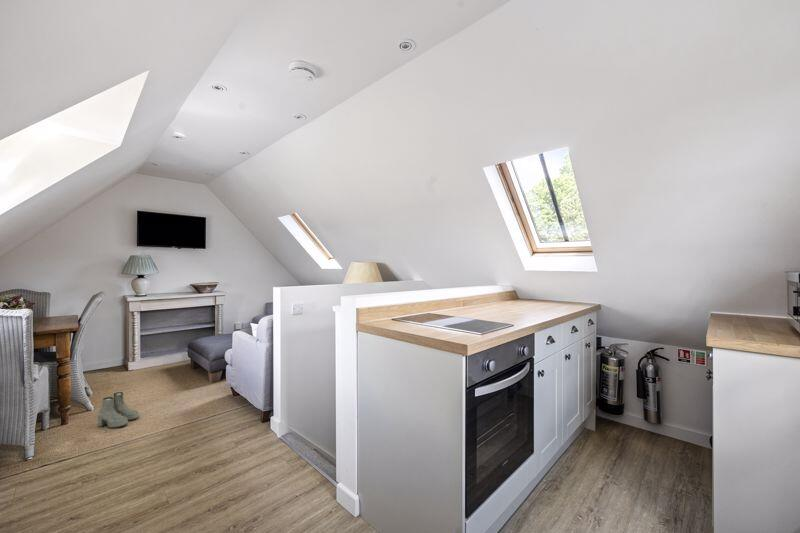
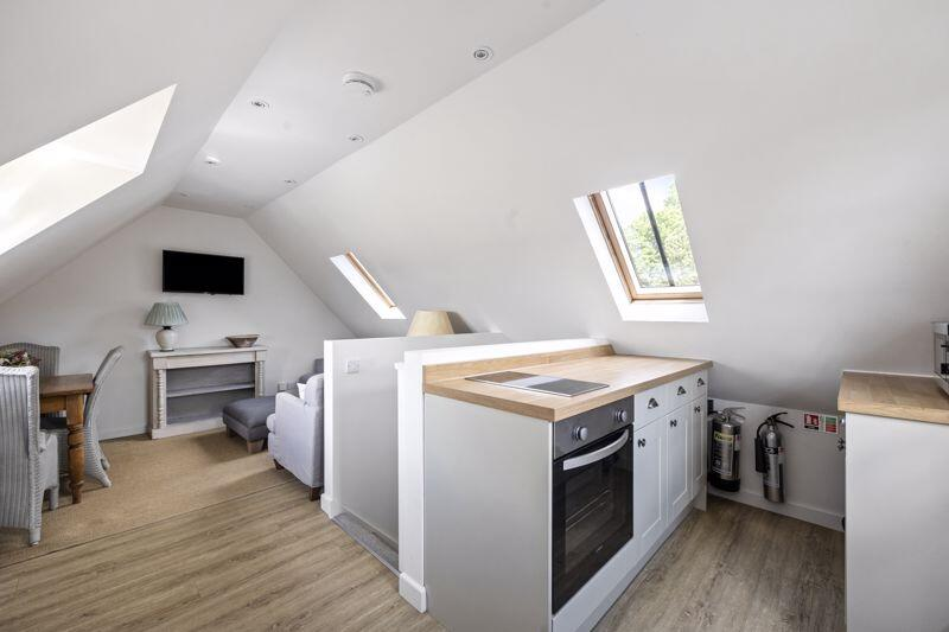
- boots (118, 408)
